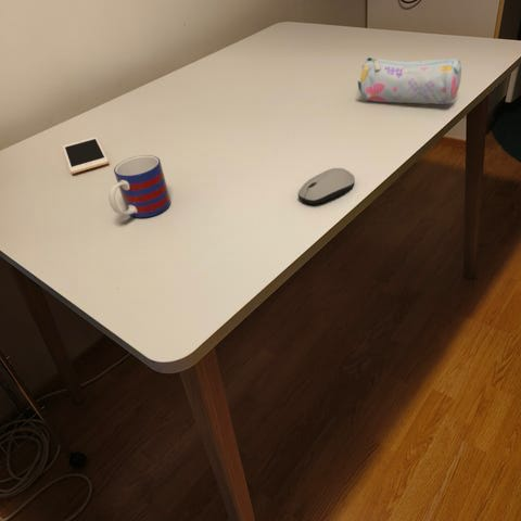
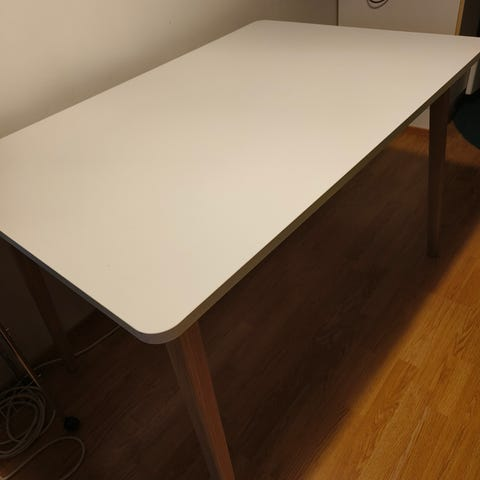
- cell phone (84, 153)
- computer mouse (326, 182)
- pencil case (409, 79)
- mug (136, 191)
